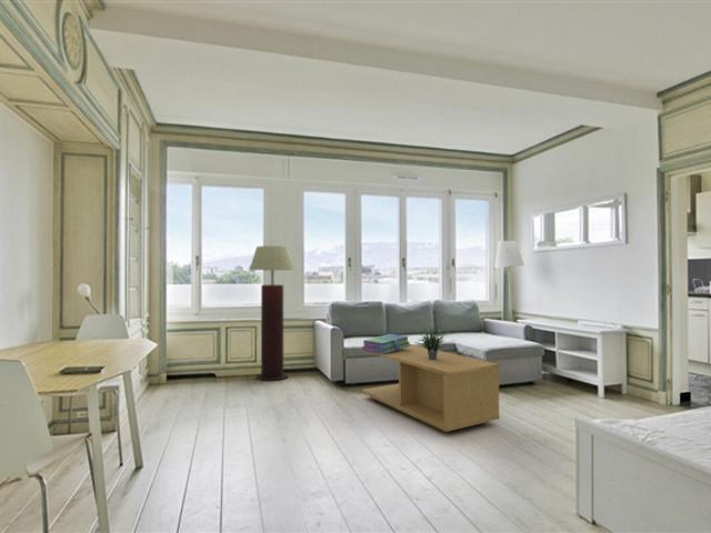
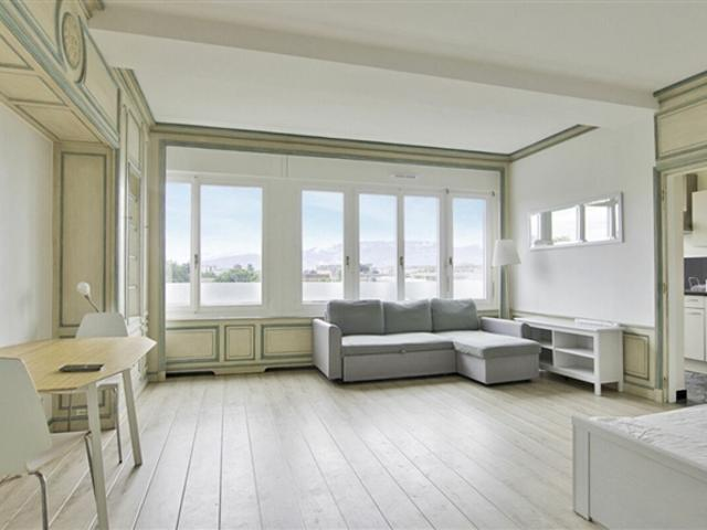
- potted plant (432, 339)
- stack of books (387, 344)
- coffee table (423, 382)
- floor lamp (272, 311)
